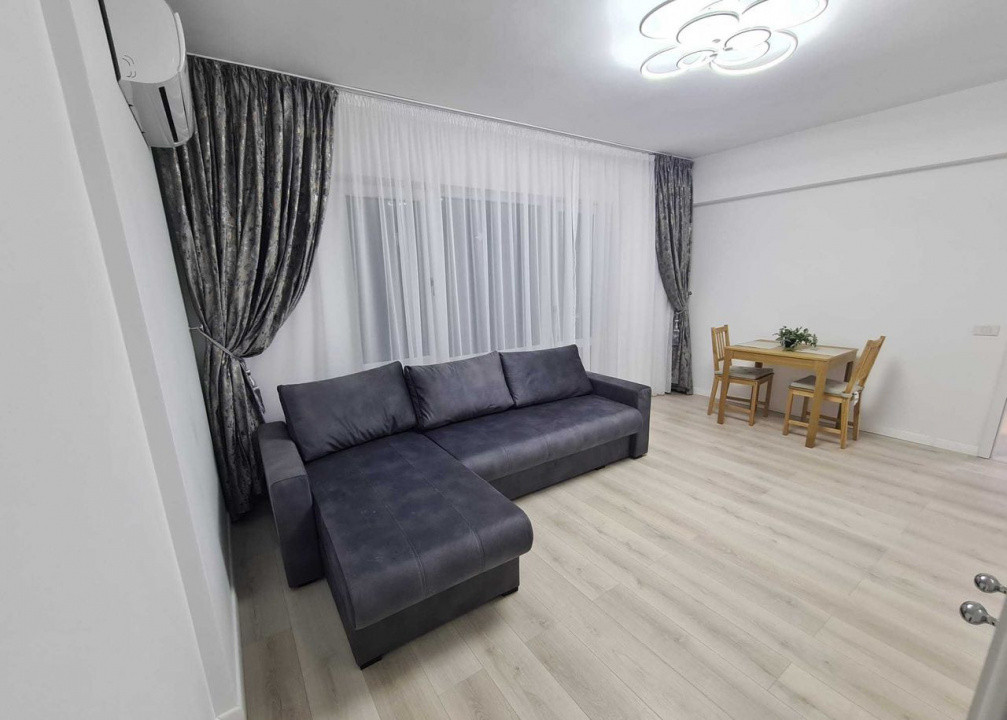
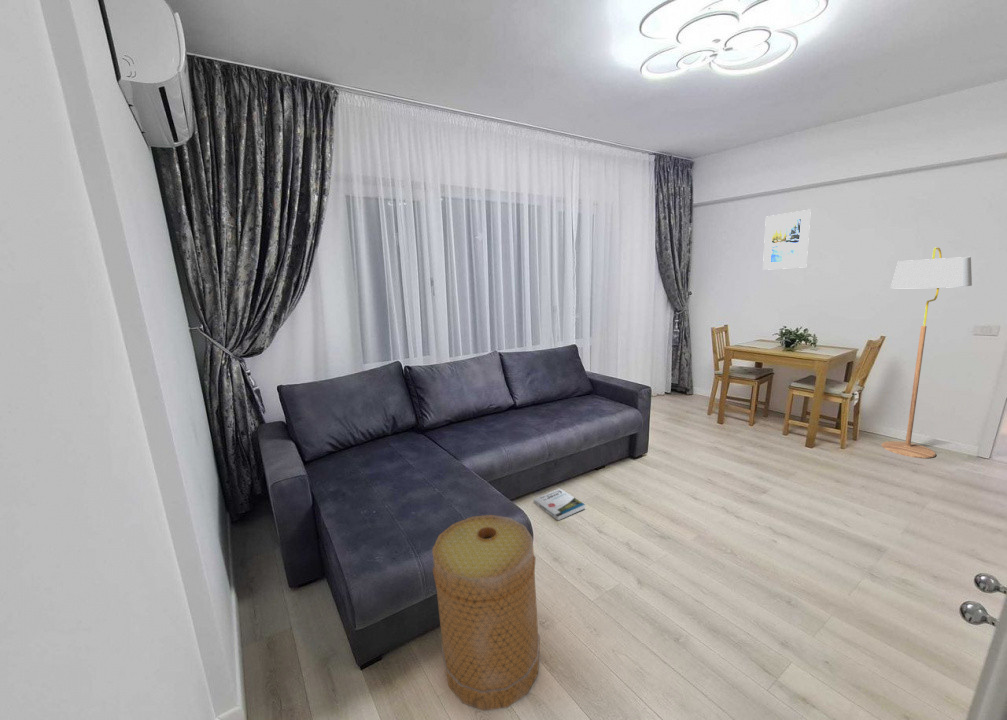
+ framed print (785, 241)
+ floor lamp (921, 353)
+ book (558, 503)
+ basket (487, 604)
